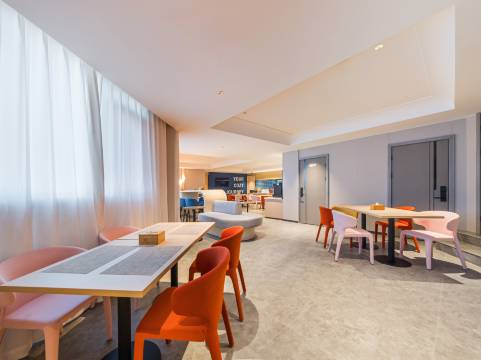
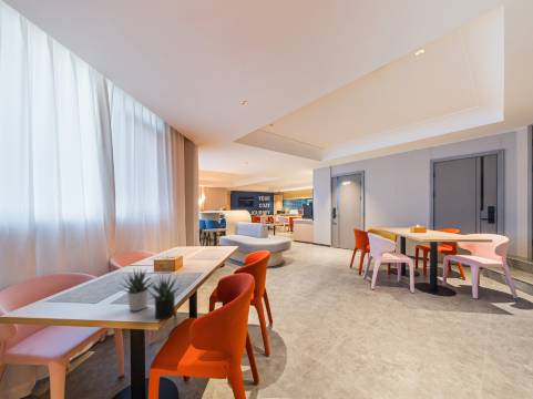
+ succulent plant (148, 290)
